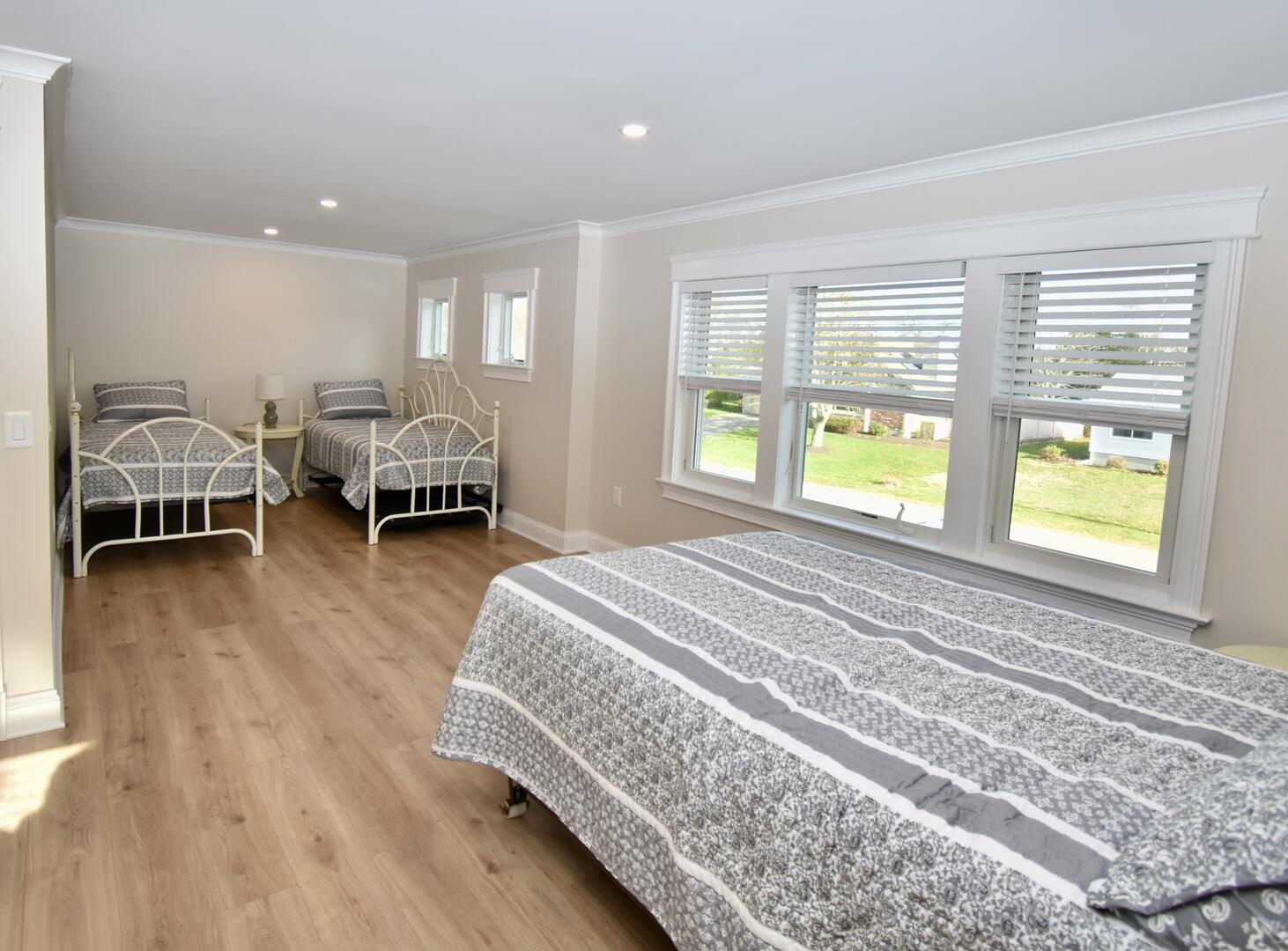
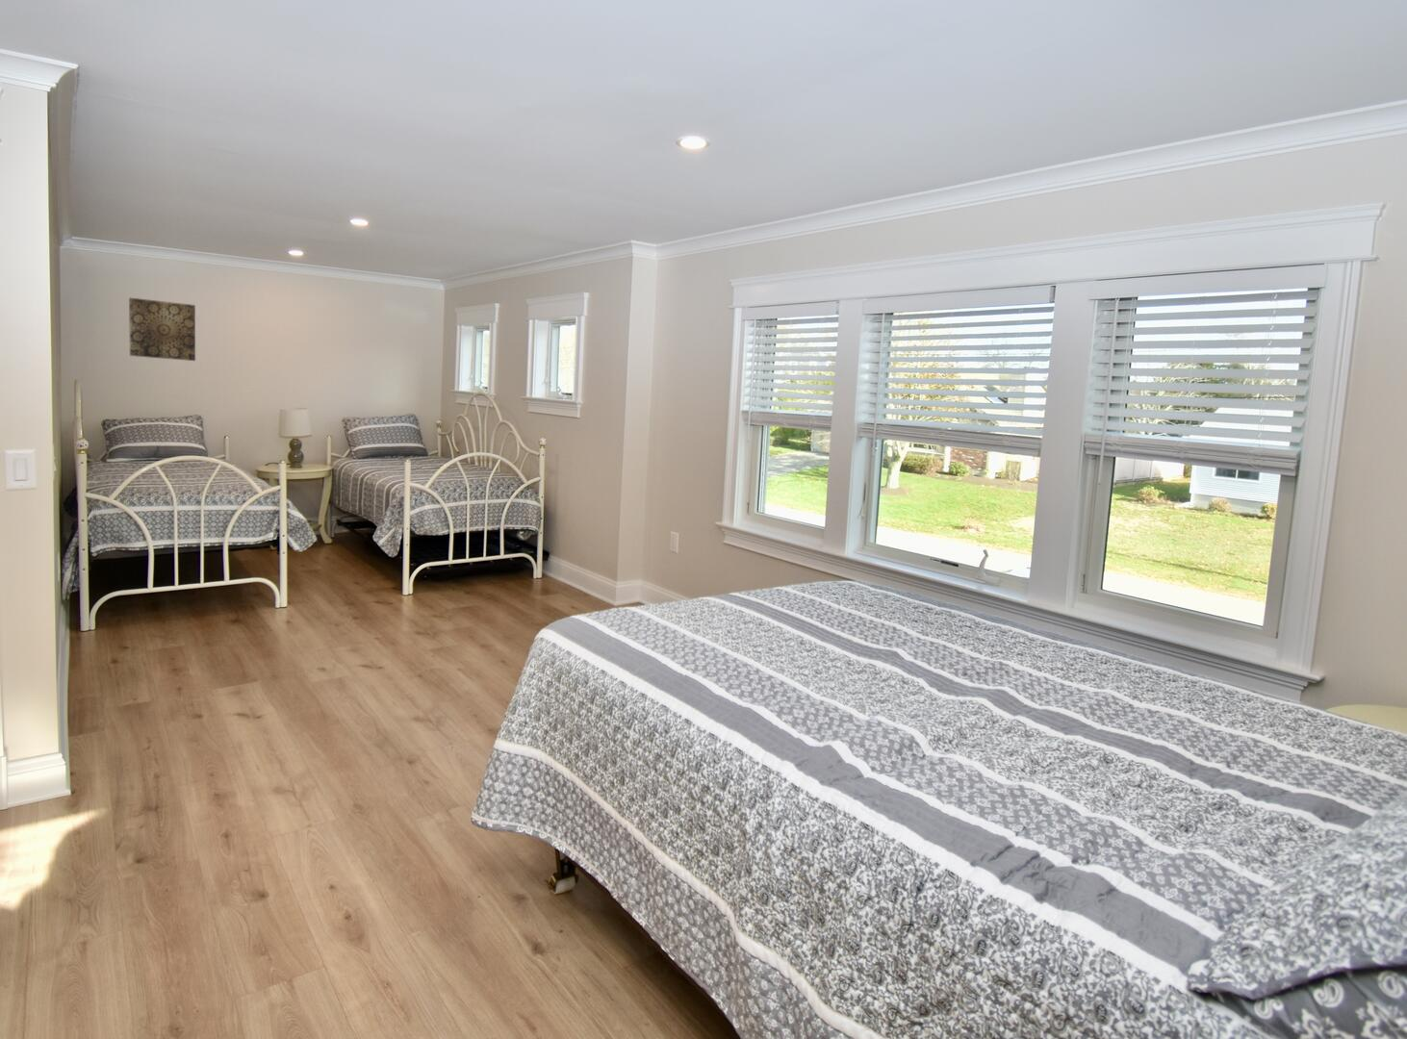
+ wall art (163, 330)
